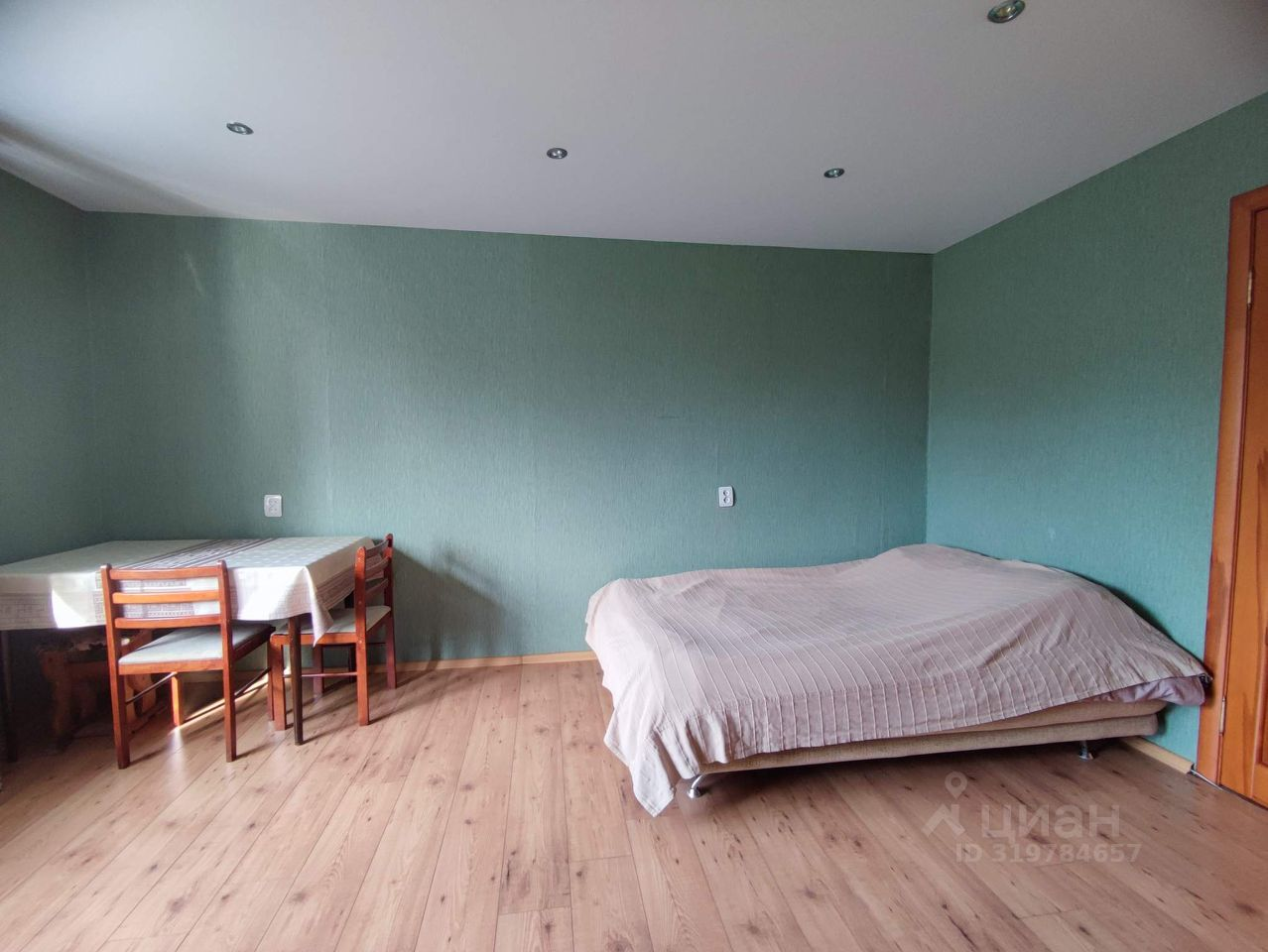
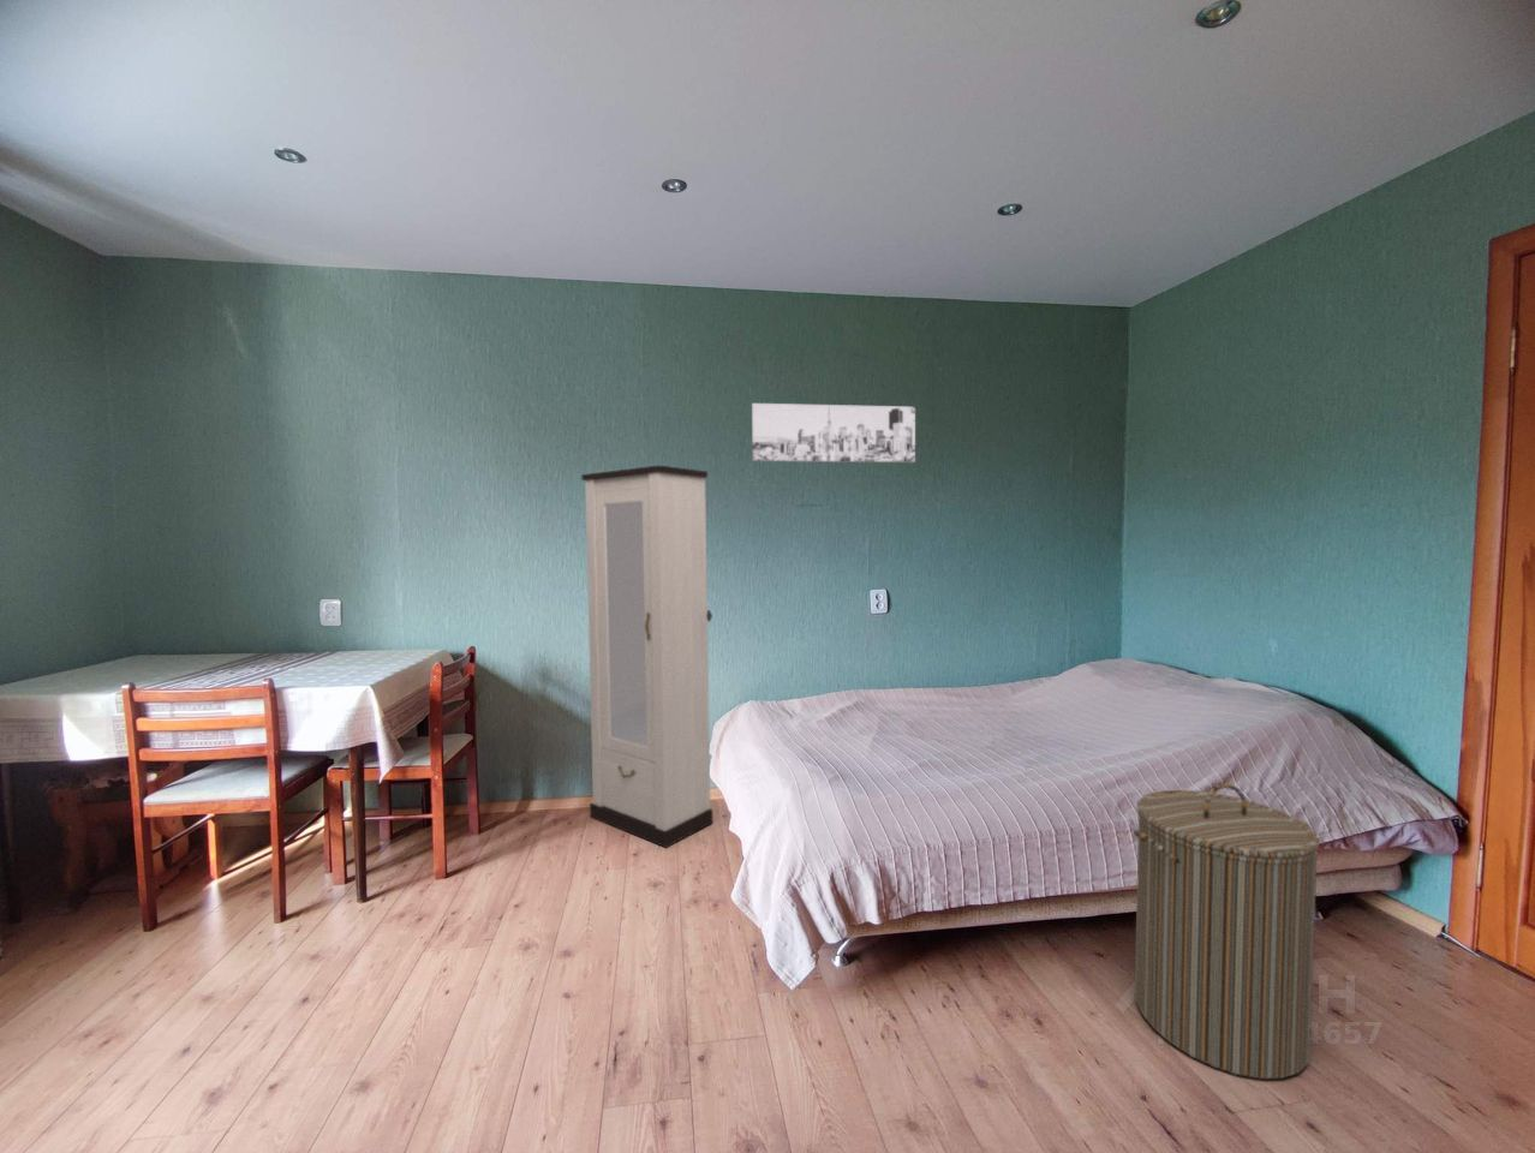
+ cabinet (648, 649)
+ laundry hamper (1219, 904)
+ wall art (834, 434)
